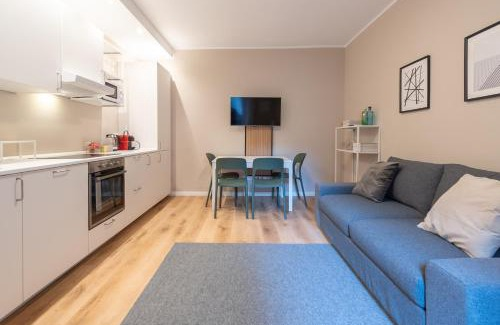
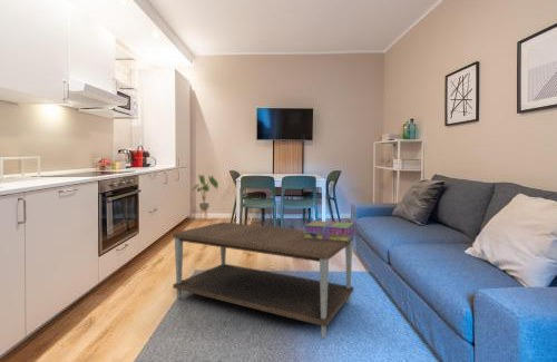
+ coffee table (262, 271)
+ stack of books (330, 229)
+ house plant (205, 196)
